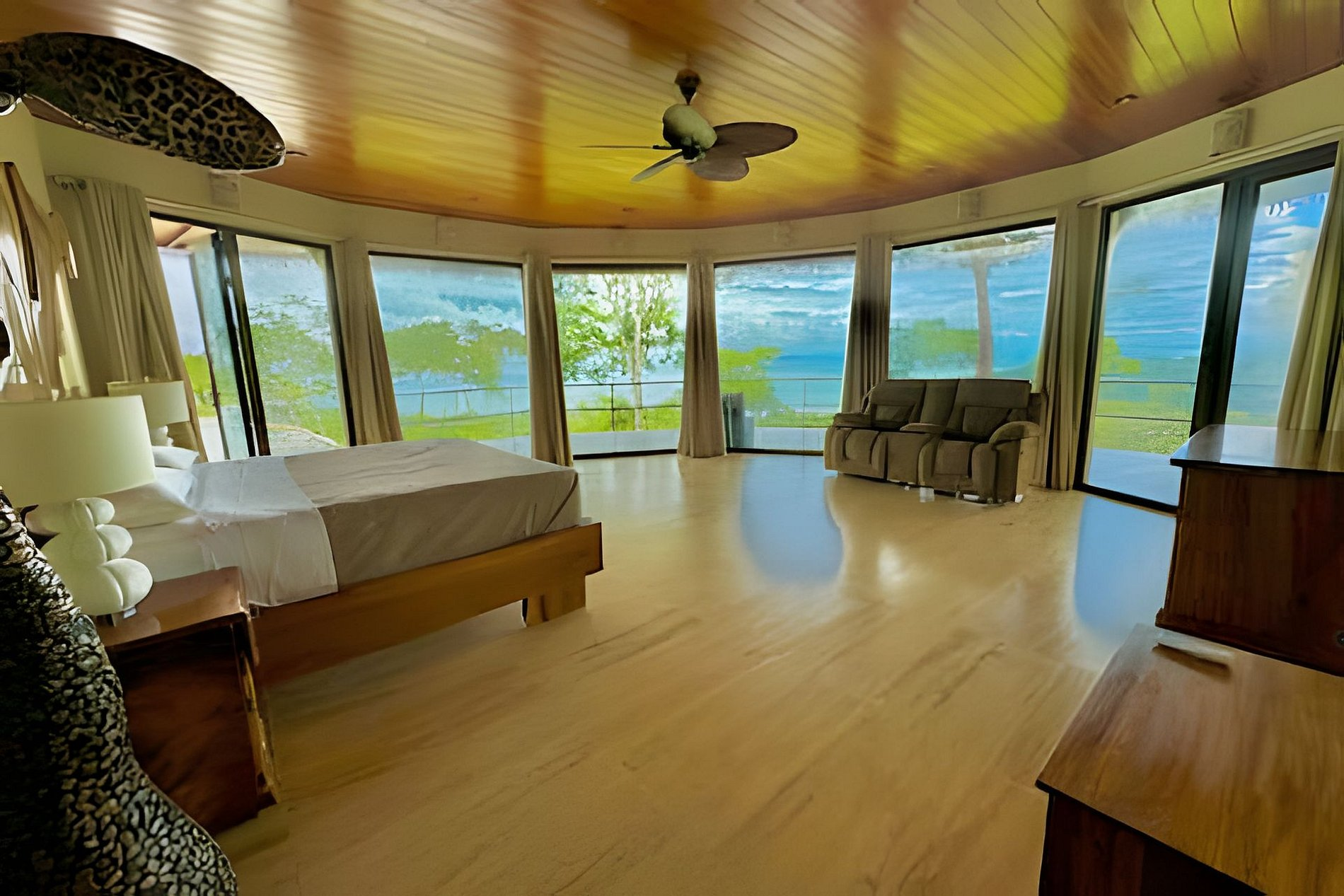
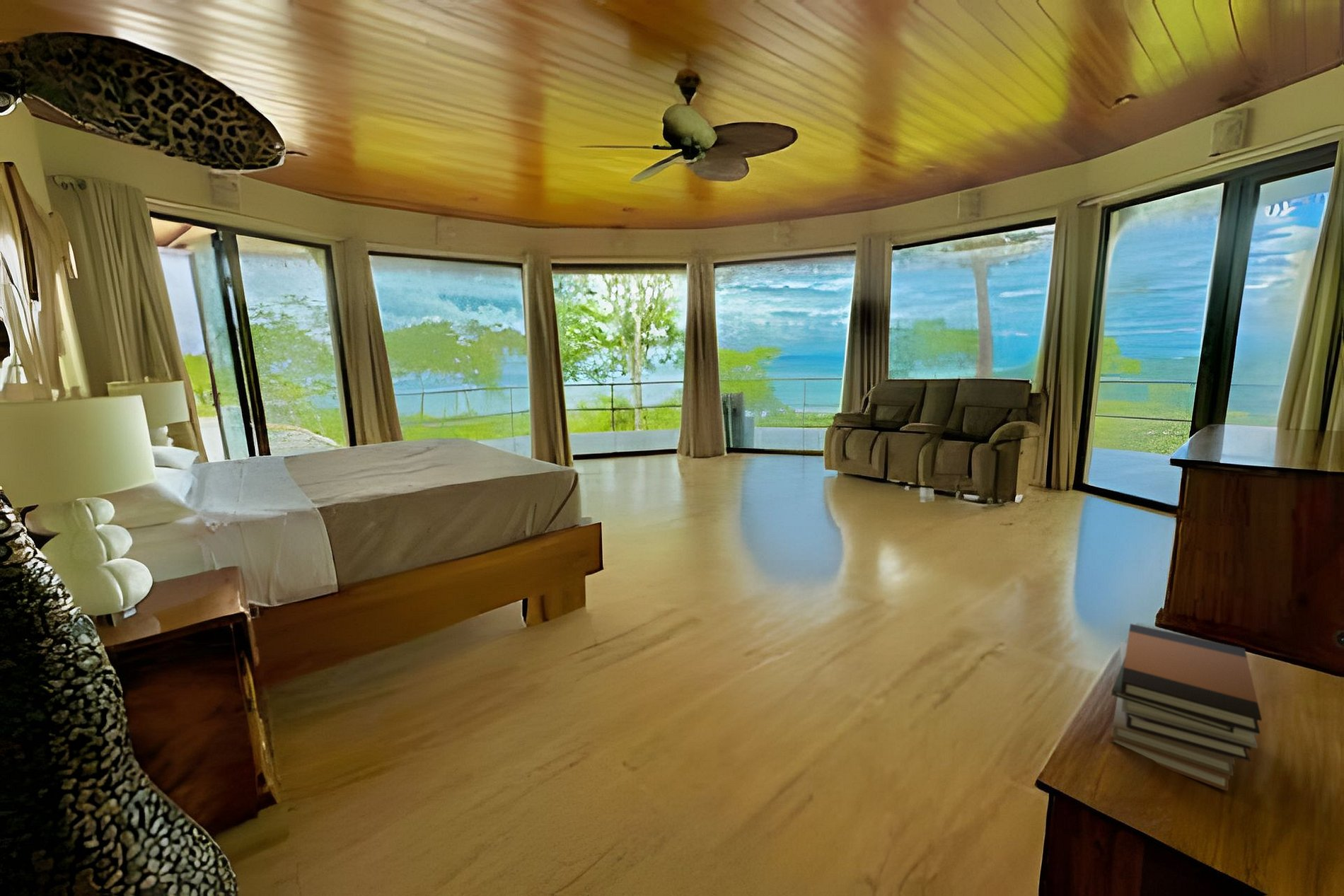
+ book stack (1178, 697)
